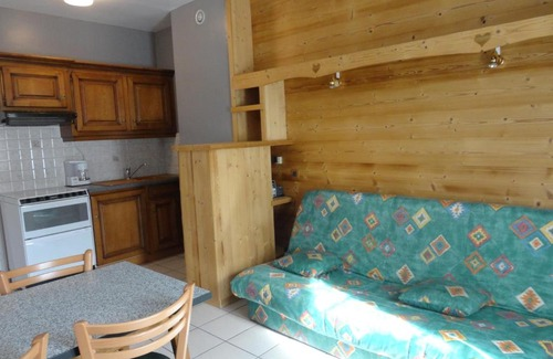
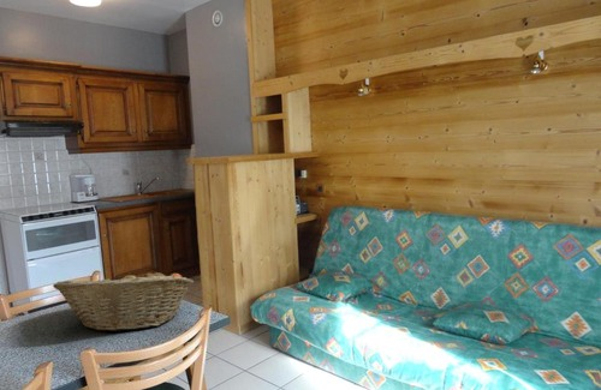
+ fruit basket (126, 293)
